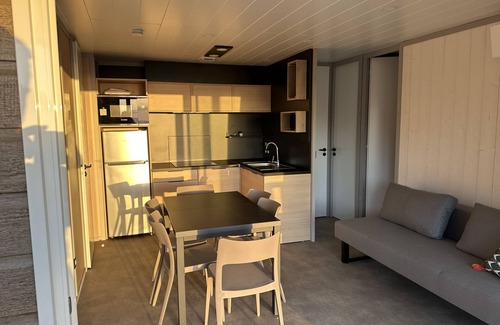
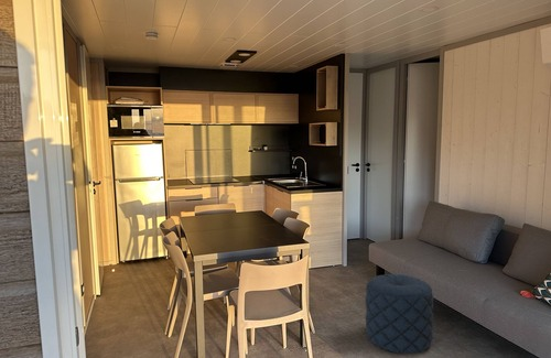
+ pouf (398, 310)
